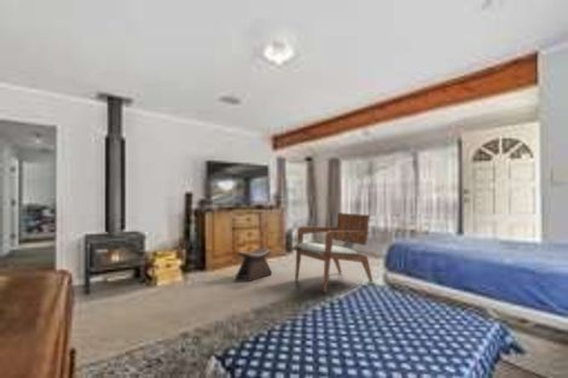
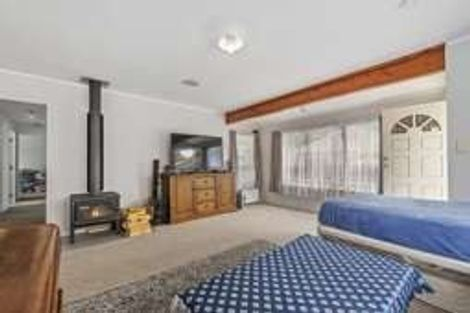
- stool (254, 263)
- armchair (331, 248)
